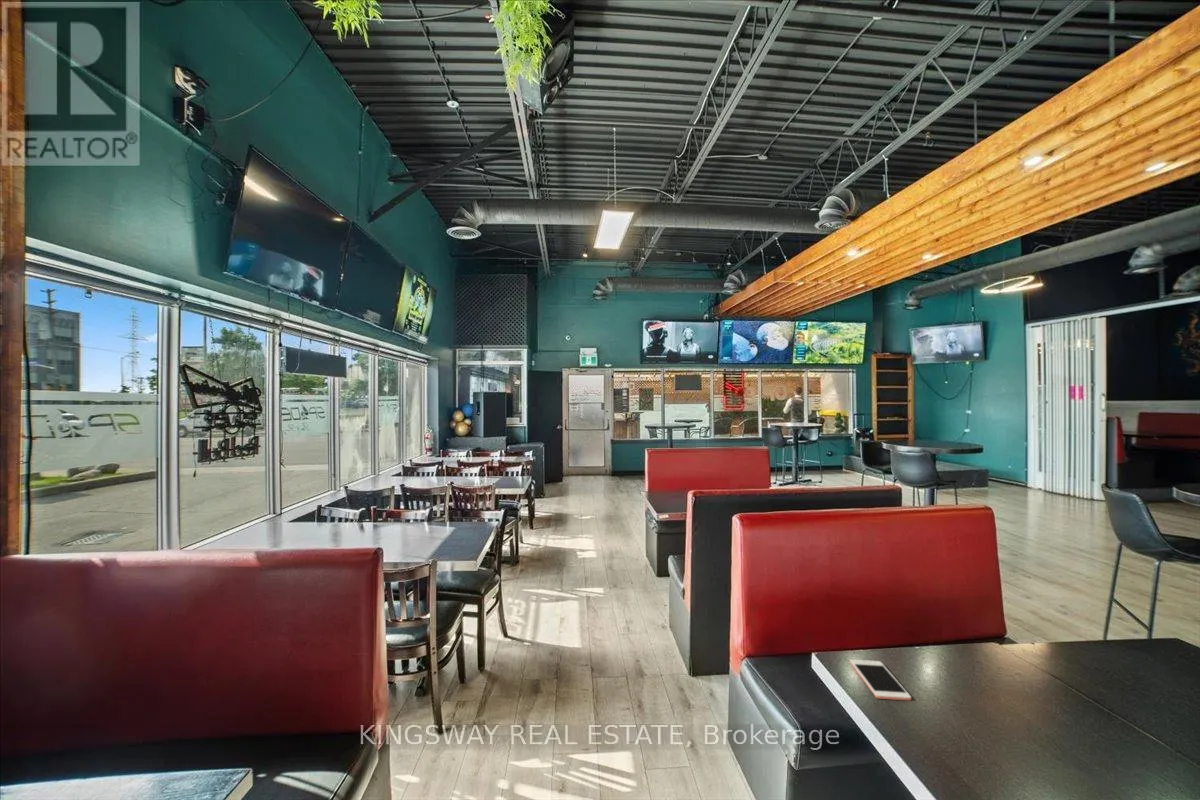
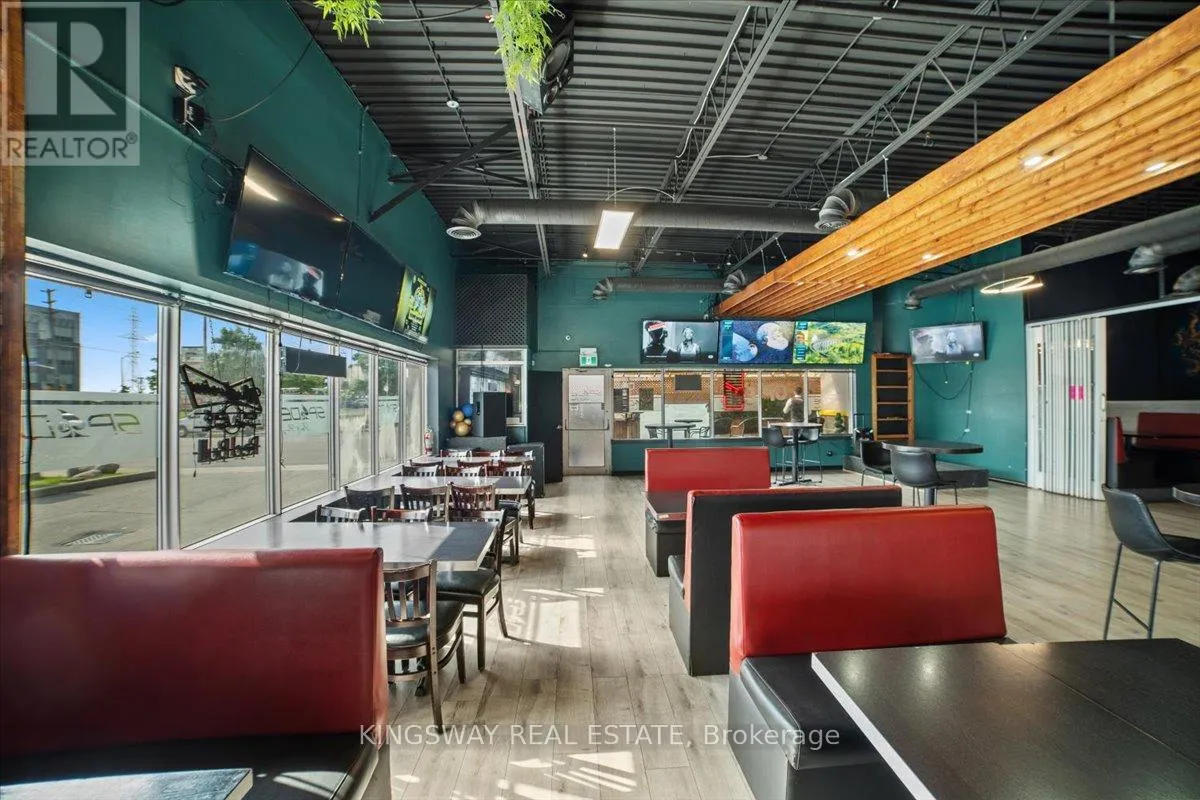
- cell phone (878, 678)
